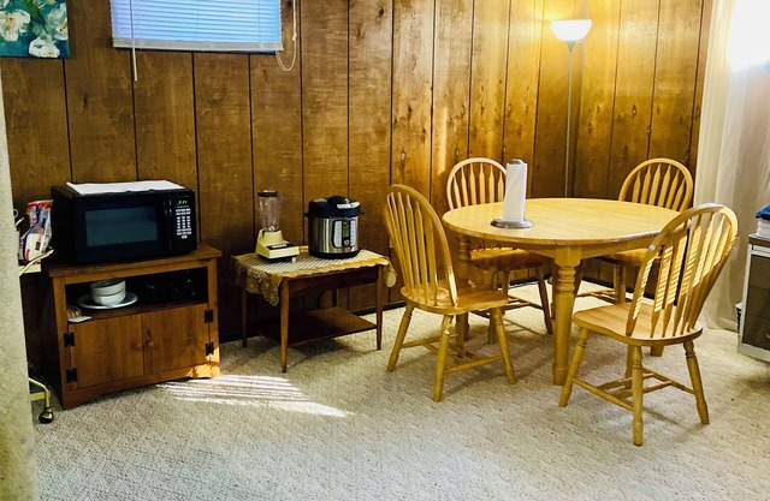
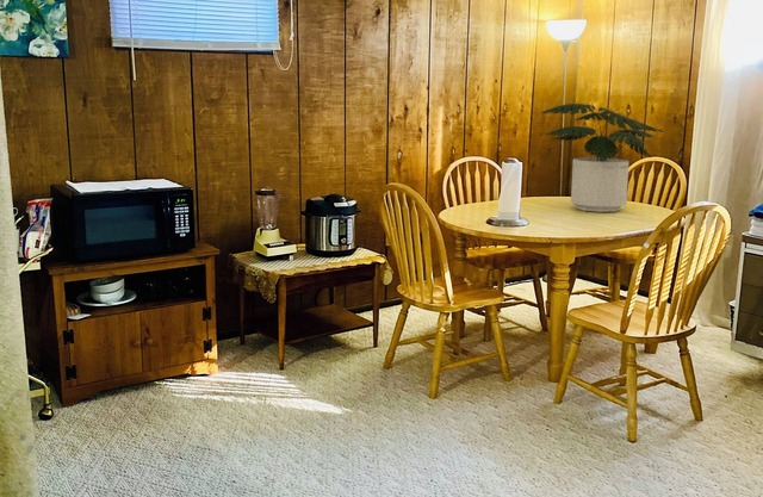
+ potted plant (604, 156)
